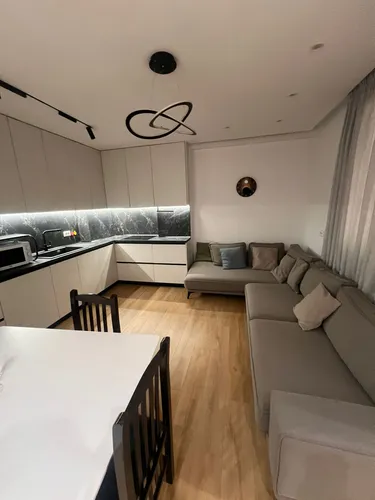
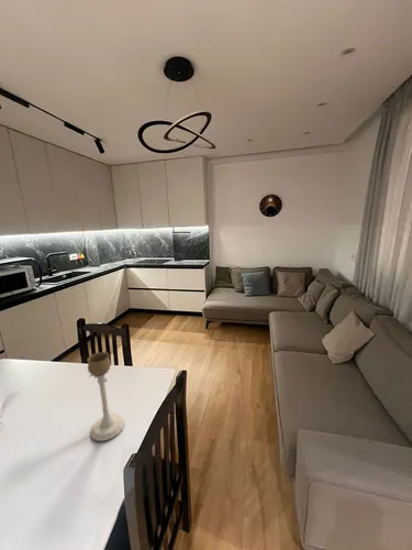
+ candle holder (103, 393)
